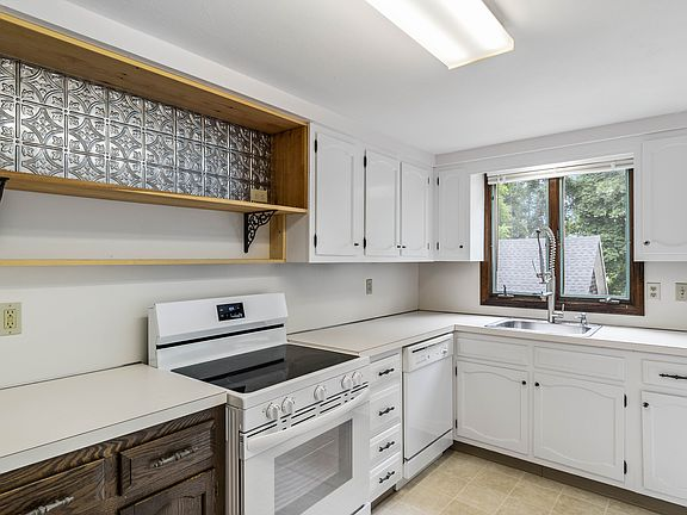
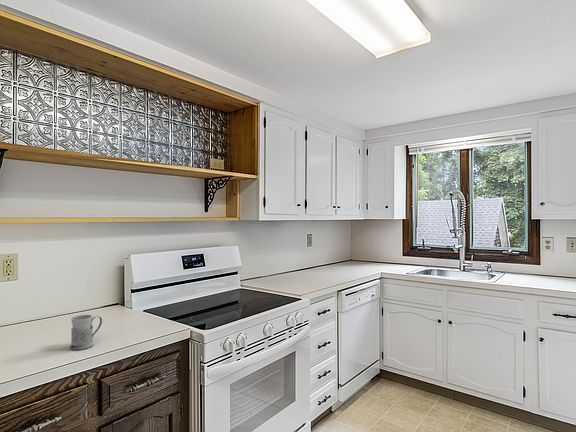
+ mug (87, 329)
